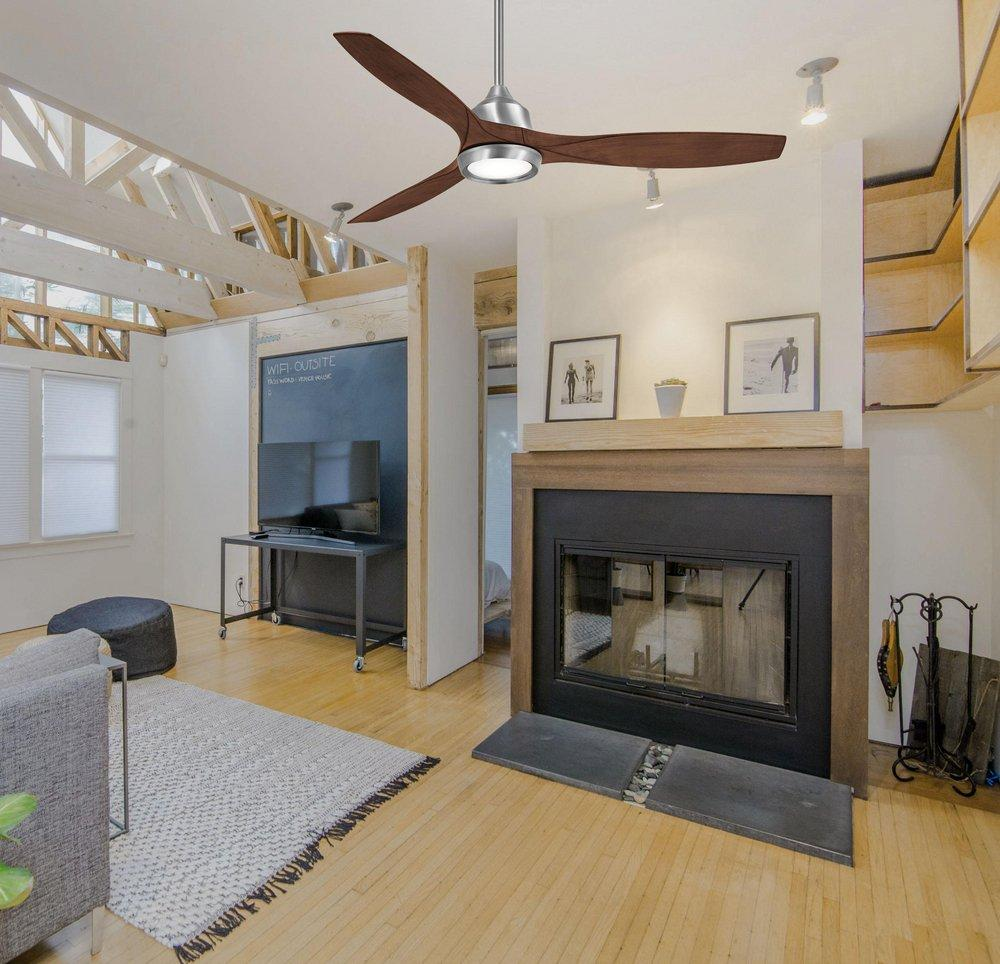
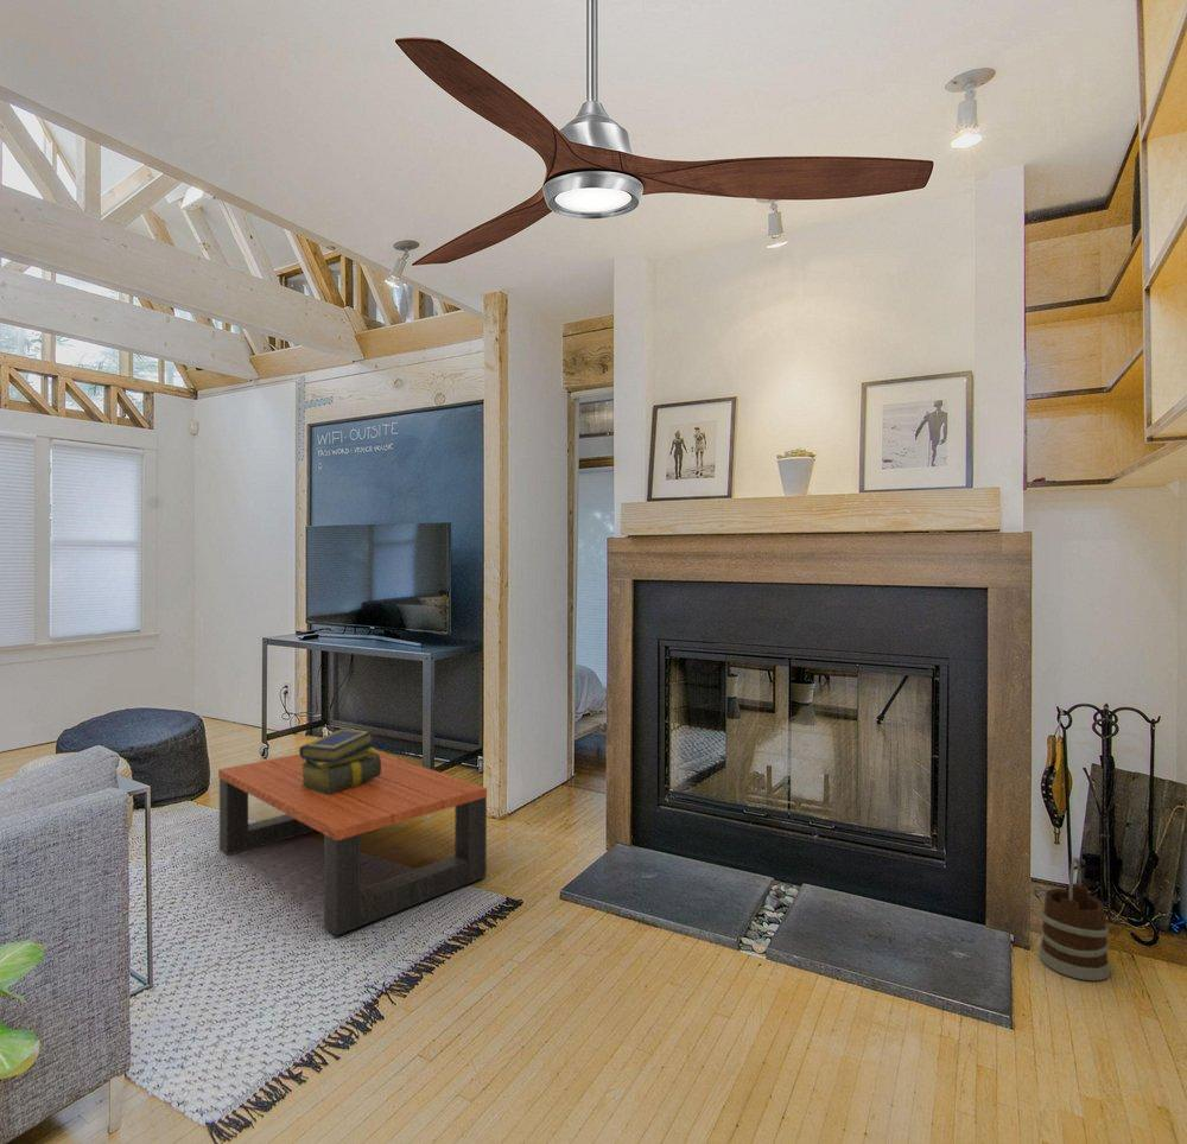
+ wooden bucket (1074, 910)
+ coffee table (347, 820)
+ stack of books (339, 758)
